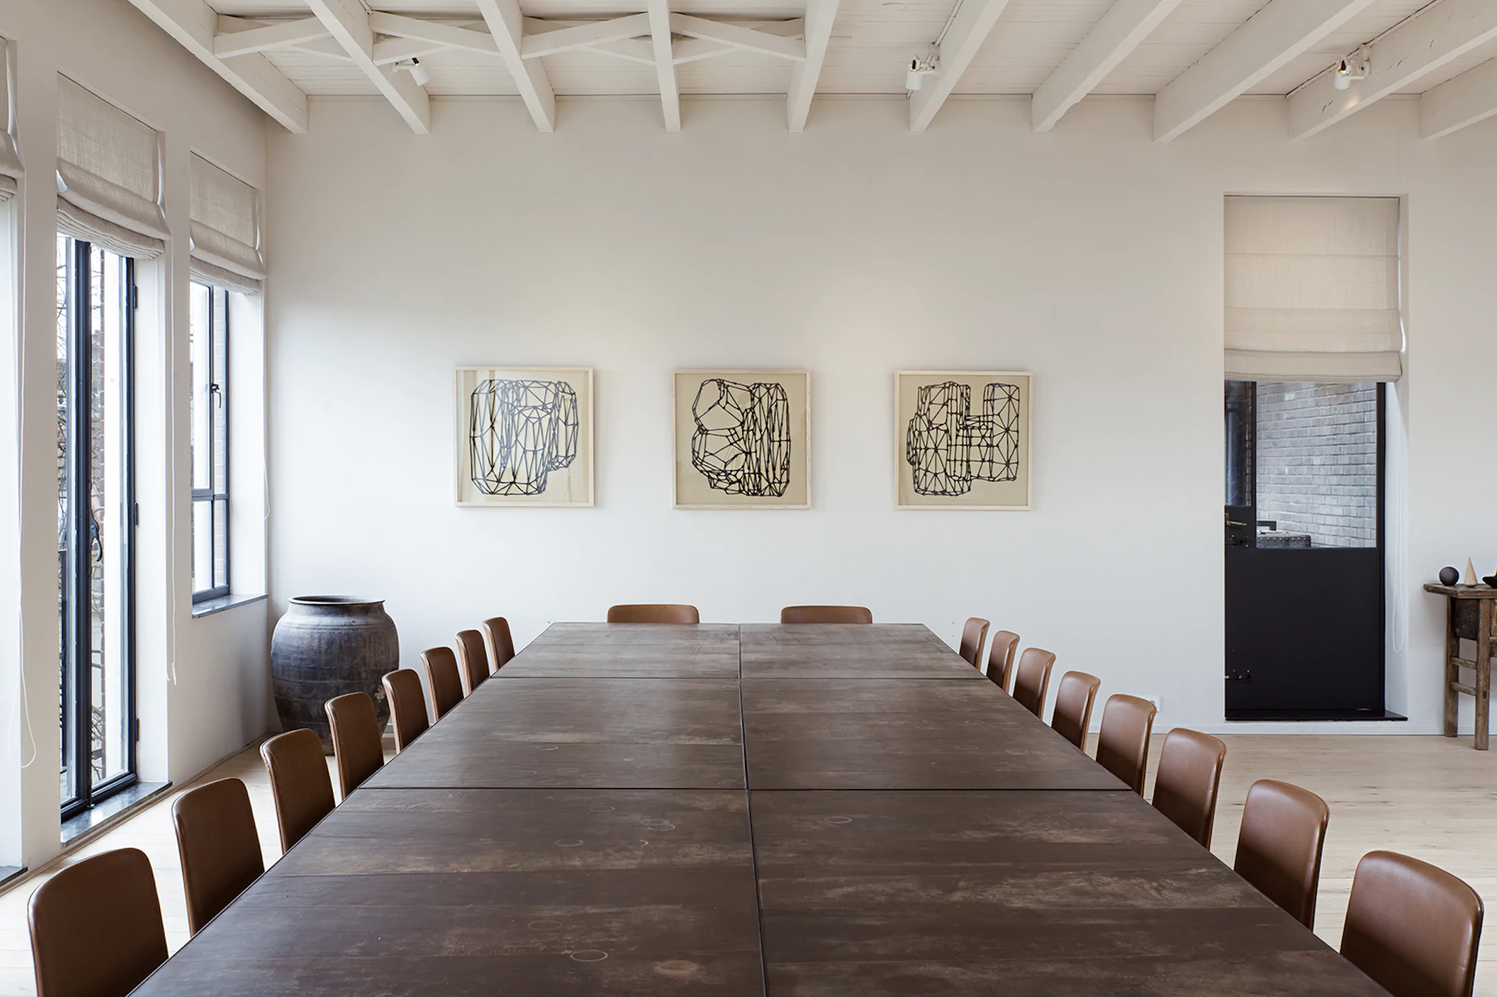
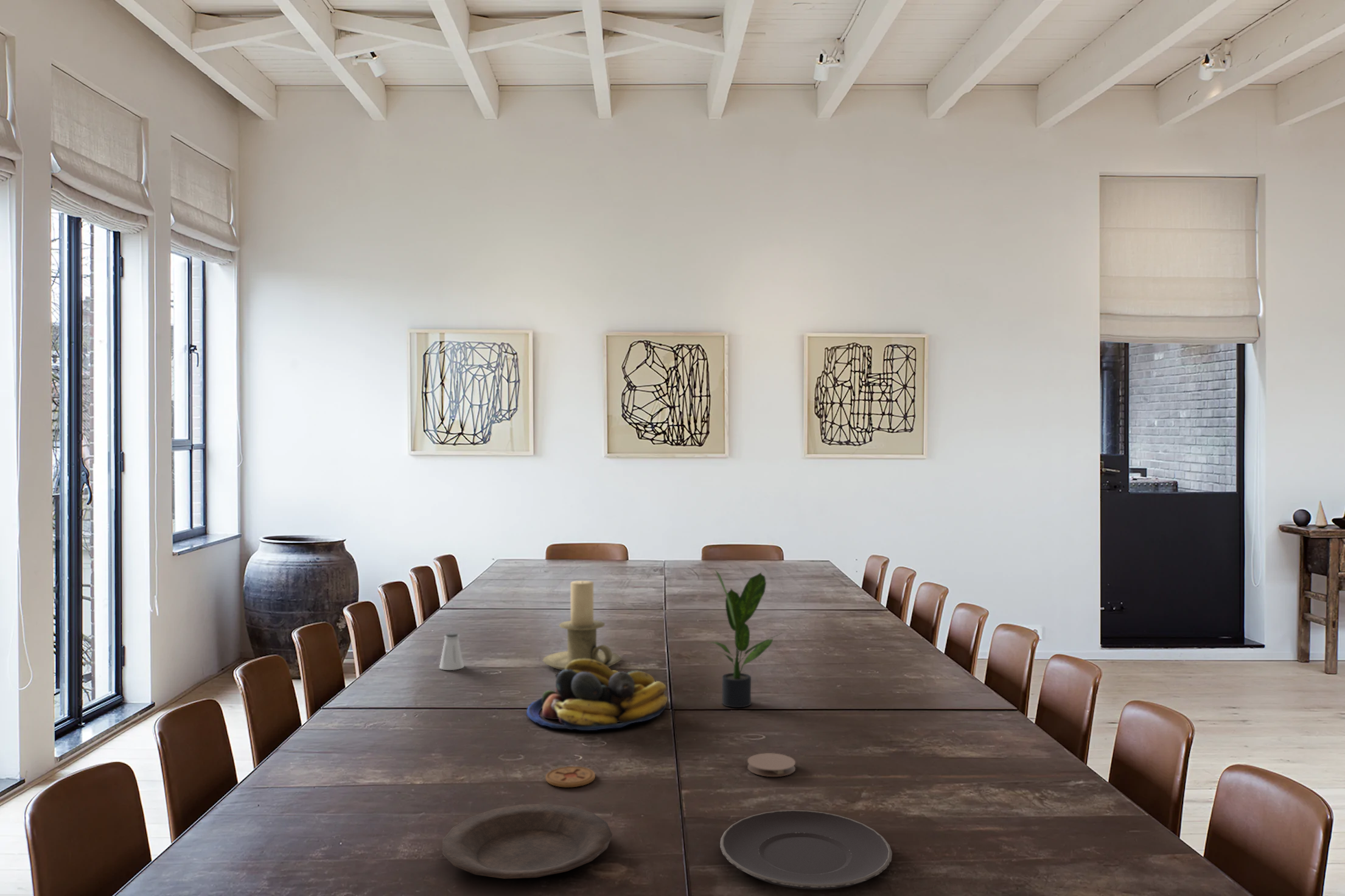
+ candle holder (582, 622)
+ fruit bowl (596, 685)
+ plate (528, 844)
+ coaster (771, 765)
+ coaster (570, 776)
+ saltshaker (452, 650)
+ potted plant (746, 636)
+ plate (805, 850)
